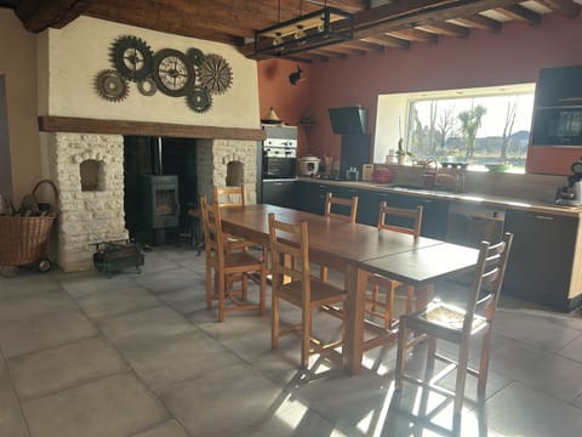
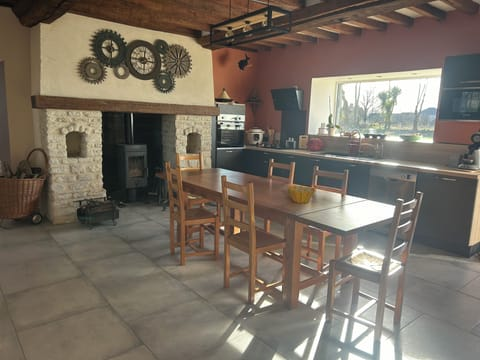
+ bowl (300, 195)
